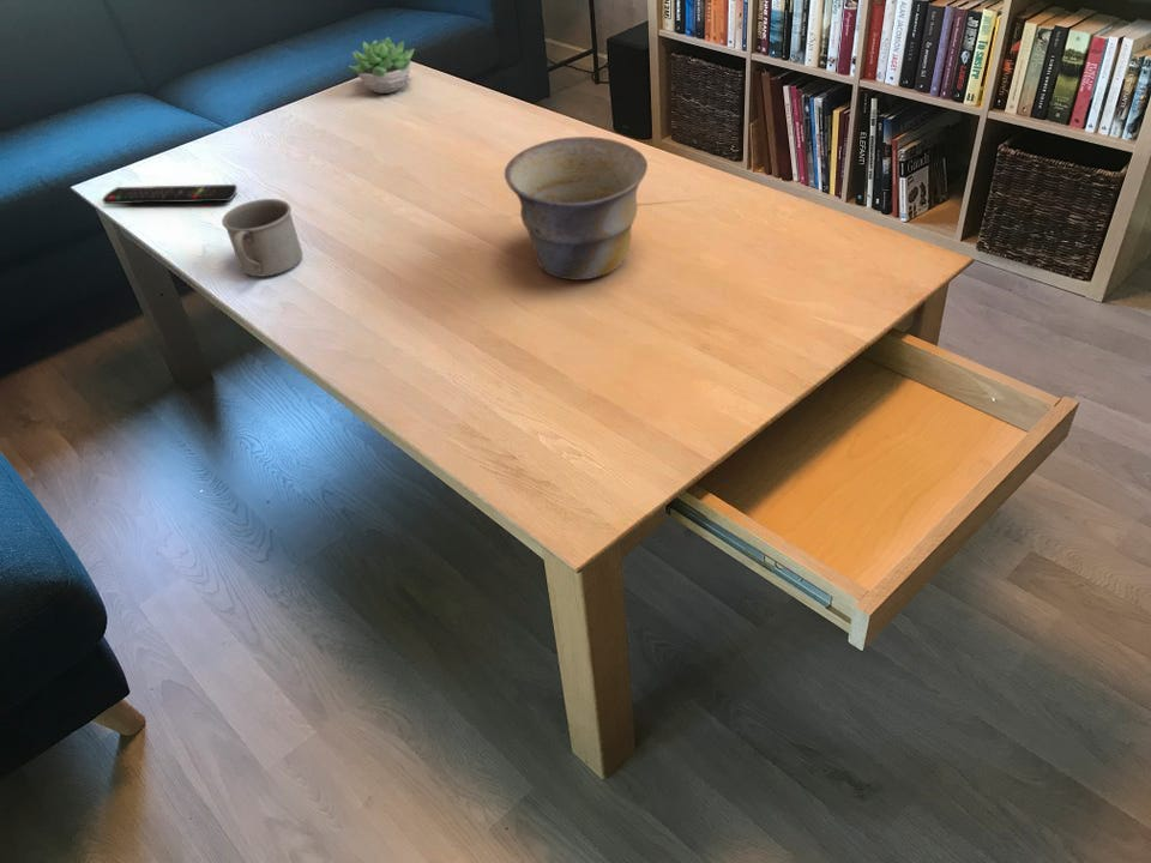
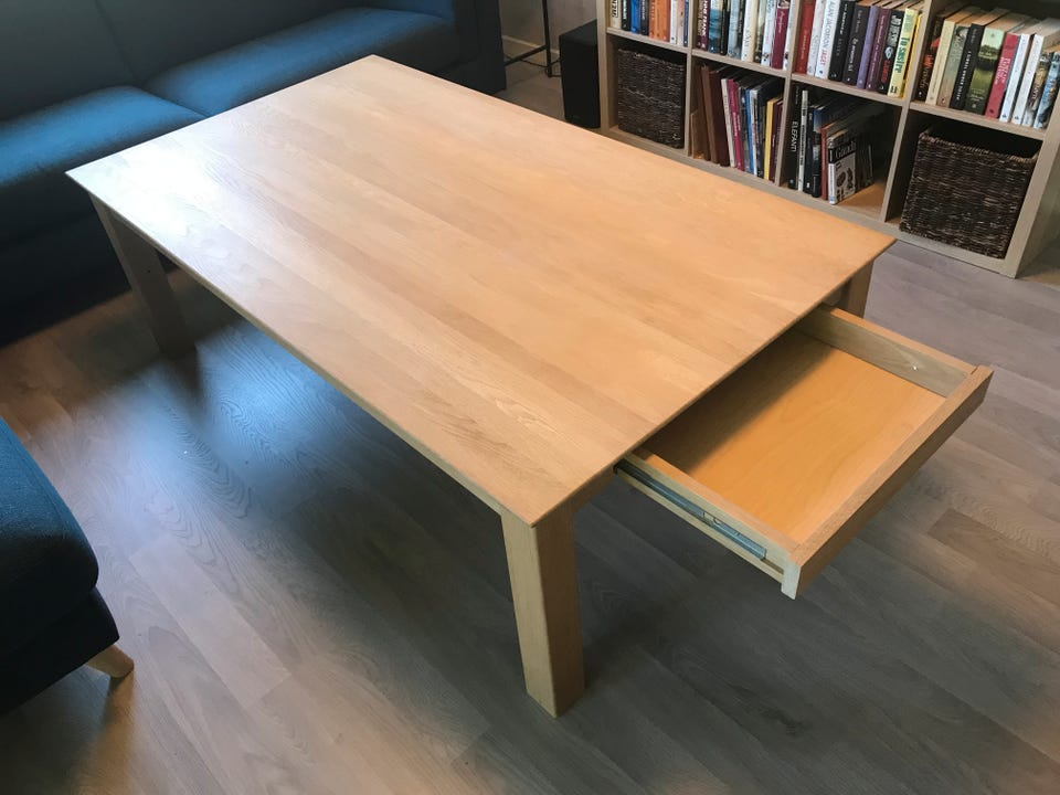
- remote control (169, 195)
- bowl (579, 213)
- mug (263, 240)
- succulent plant (384, 67)
